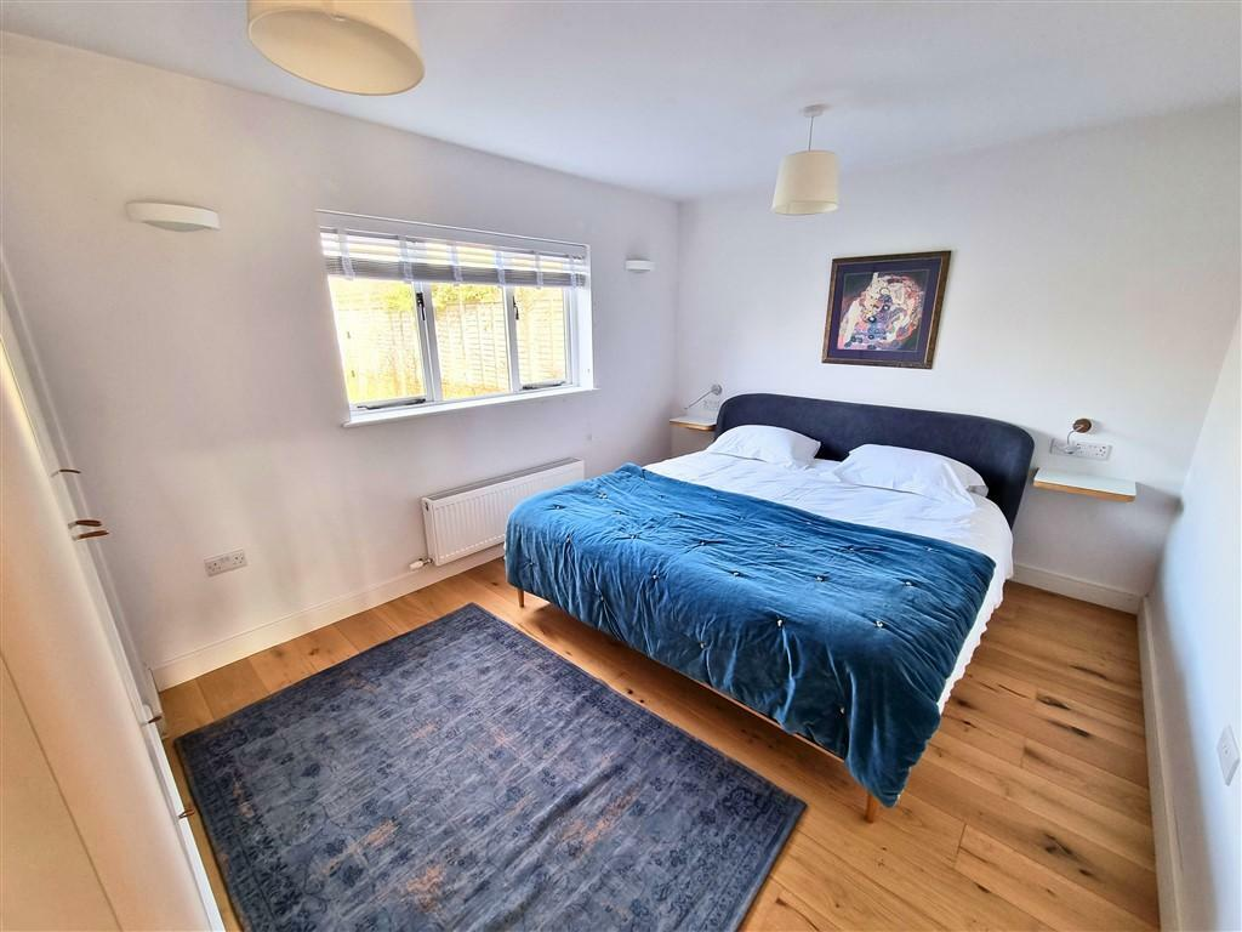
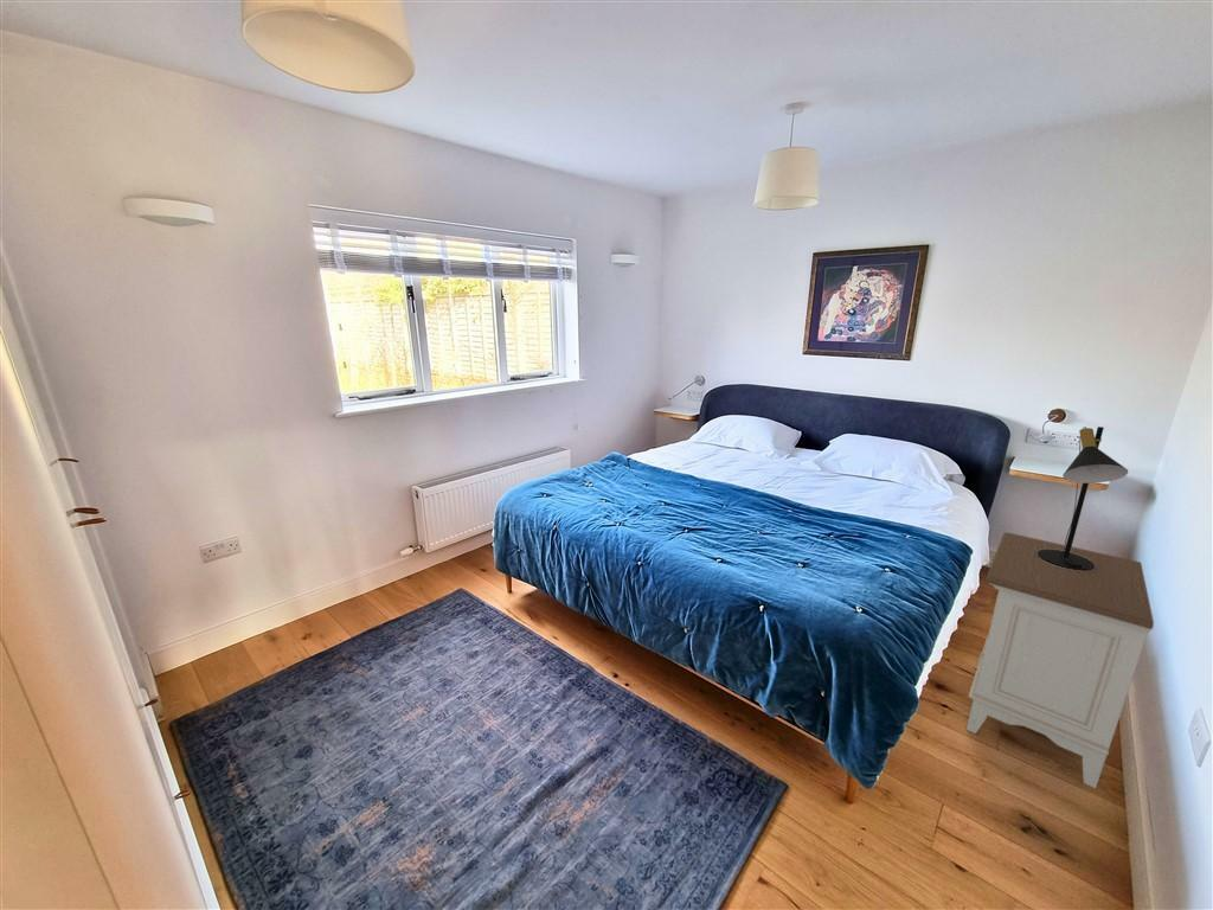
+ table lamp (1083, 498)
+ nightstand (1044, 647)
